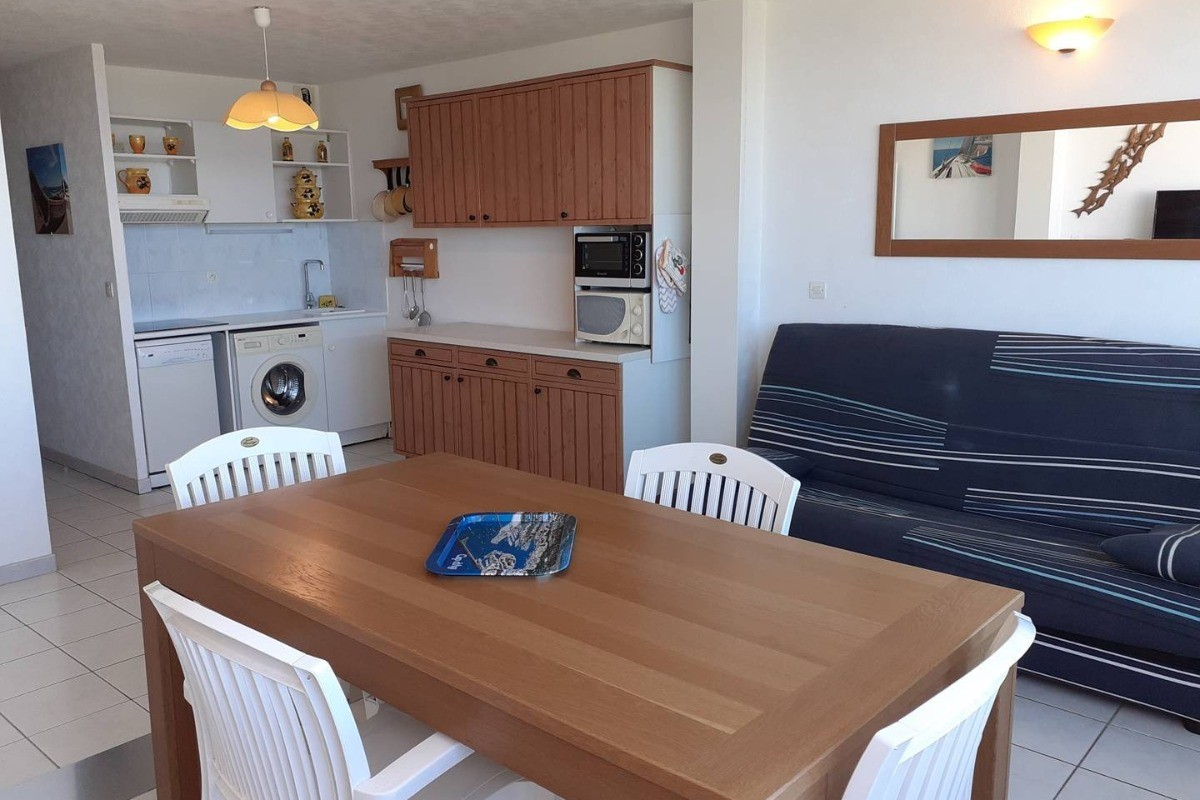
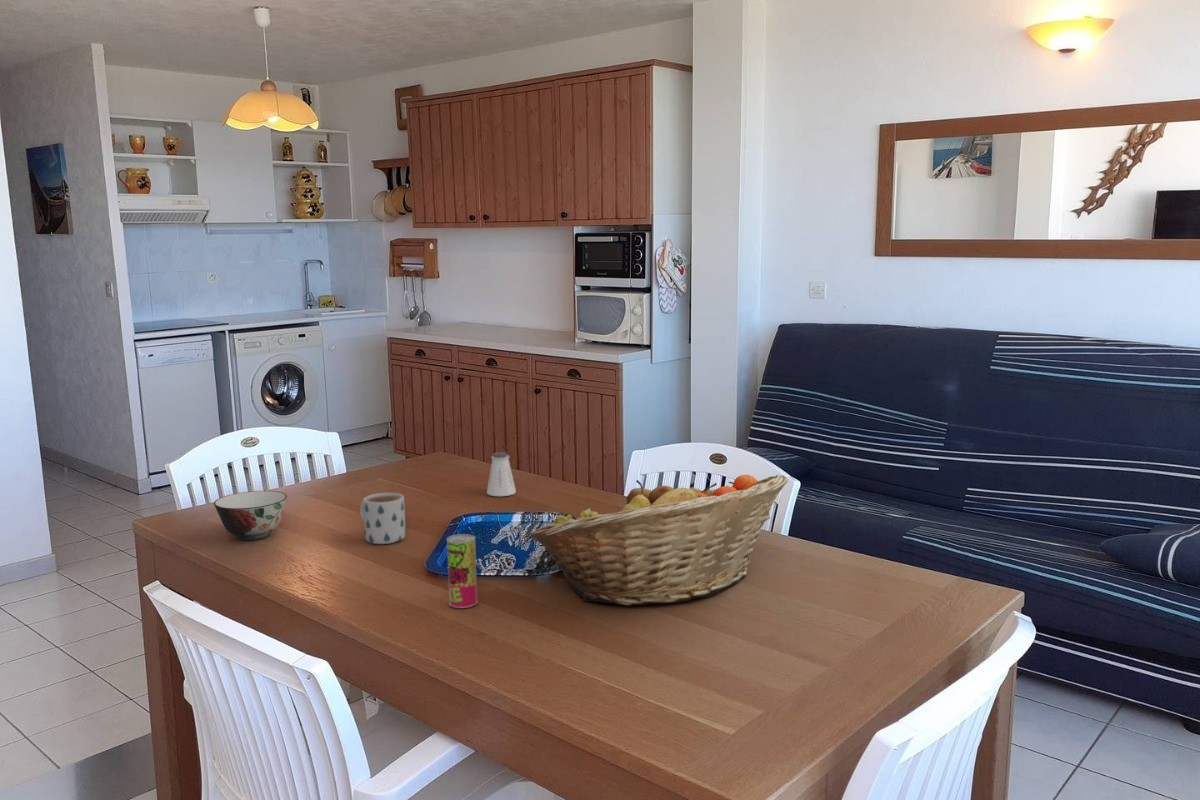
+ soup bowl (252, 517)
+ mug (379, 516)
+ beverage can (462, 570)
+ fruit basket (663, 526)
+ saltshaker (500, 473)
